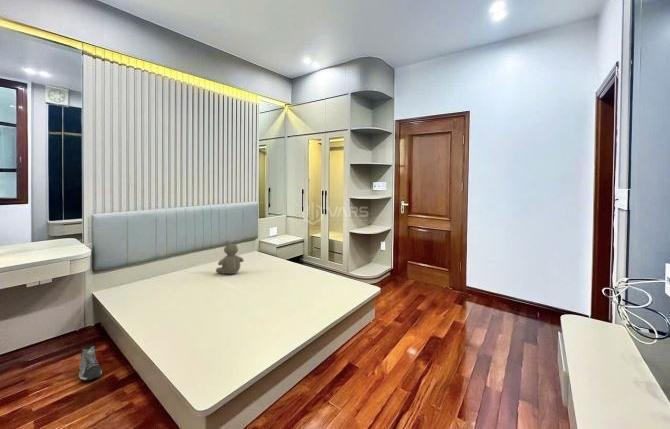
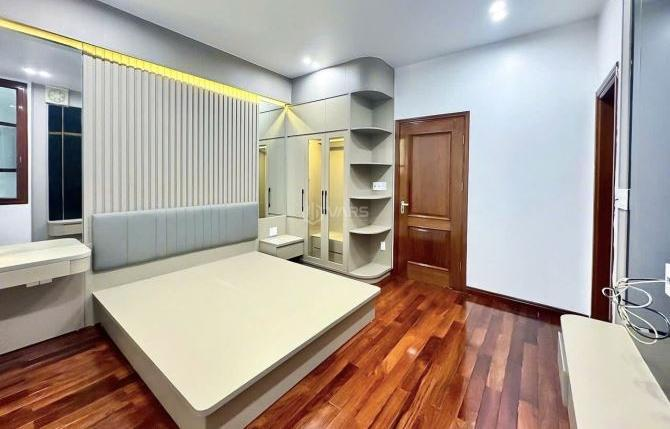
- sneaker (88, 360)
- teddy bear (228, 256)
